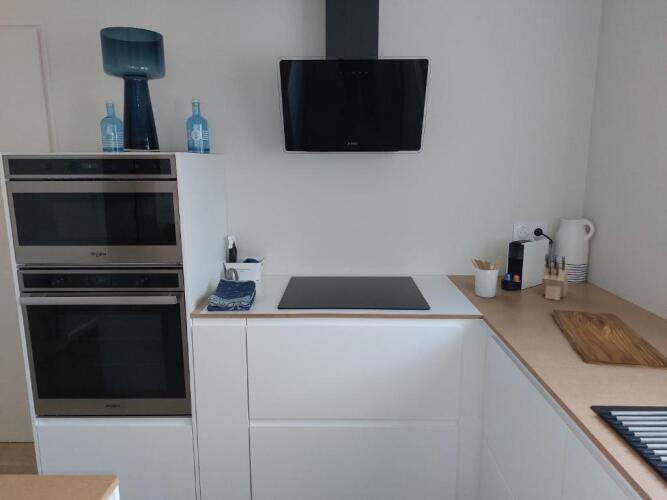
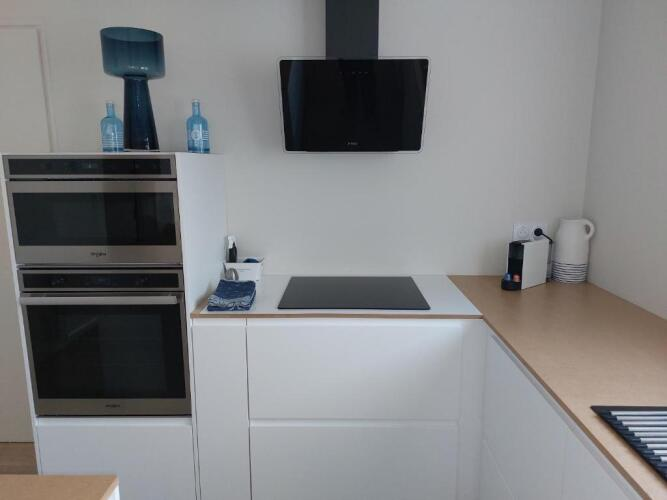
- knife block (555, 273)
- utensil holder (484, 275)
- cutting board (601, 335)
